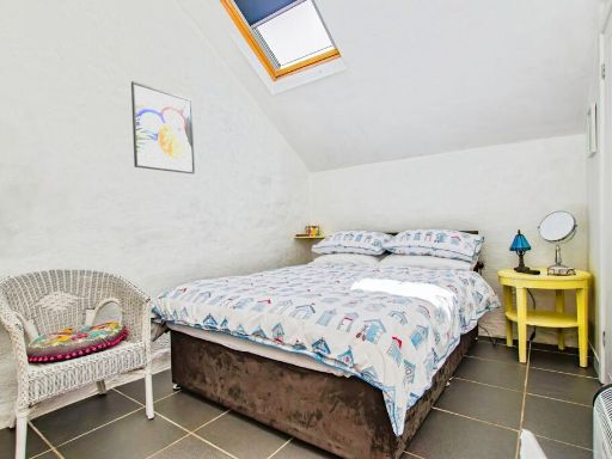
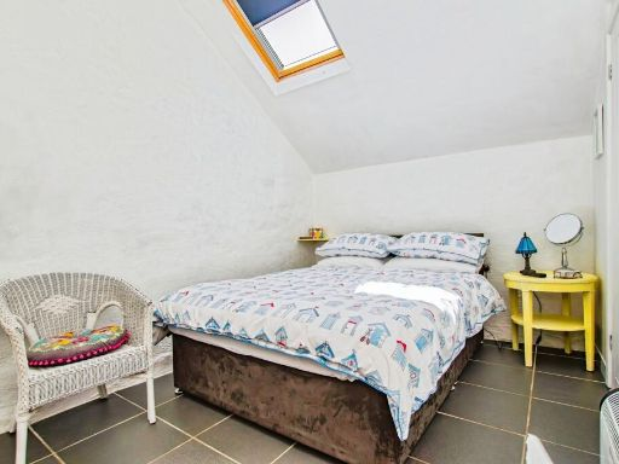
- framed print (165, 130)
